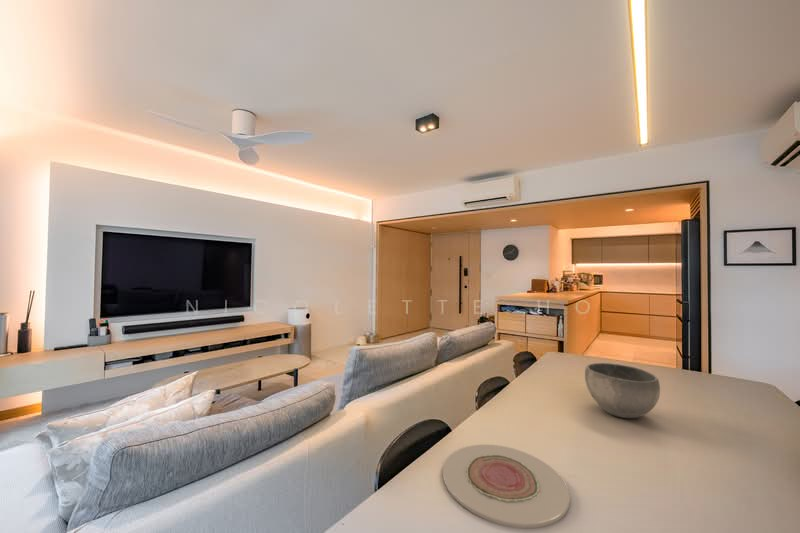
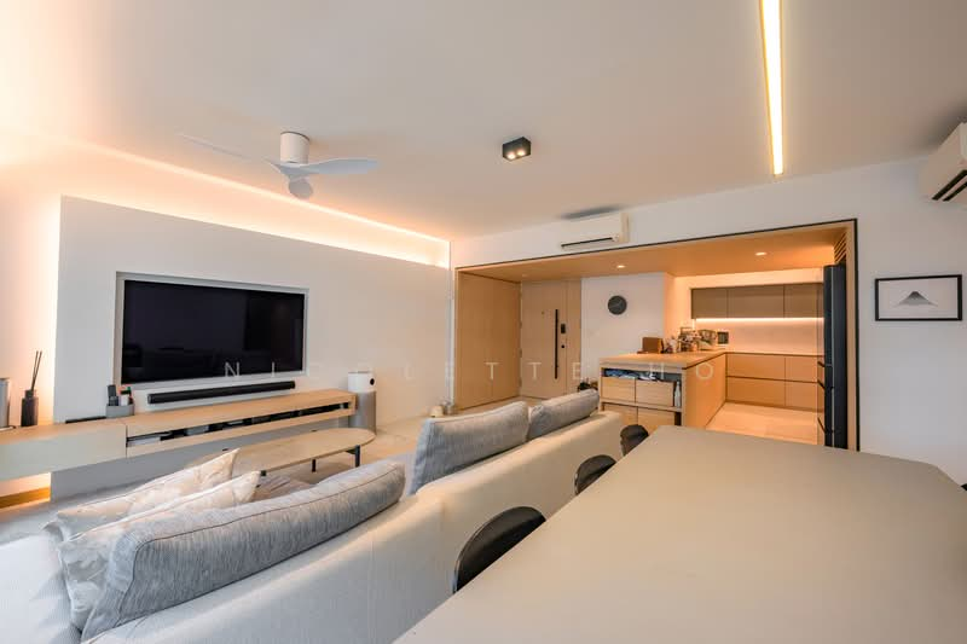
- plate (502, 477)
- bowl (620, 391)
